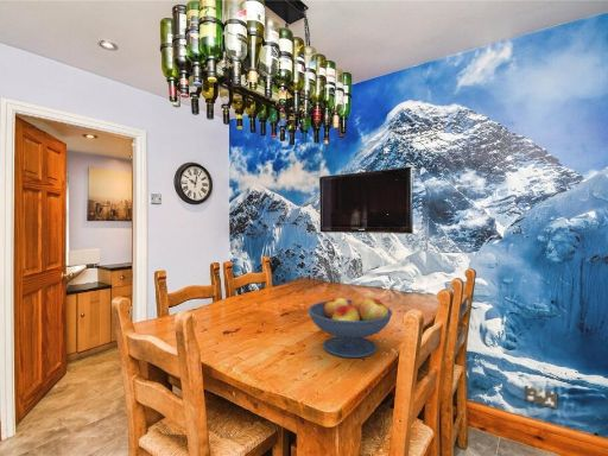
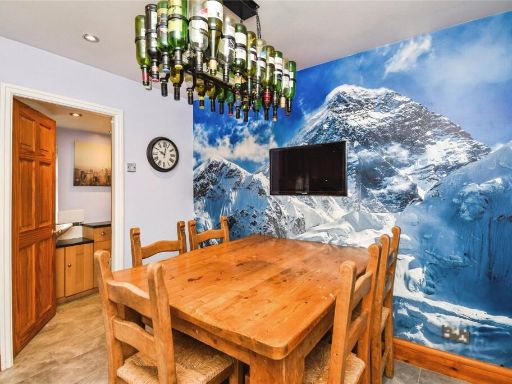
- fruit bowl (349, 321)
